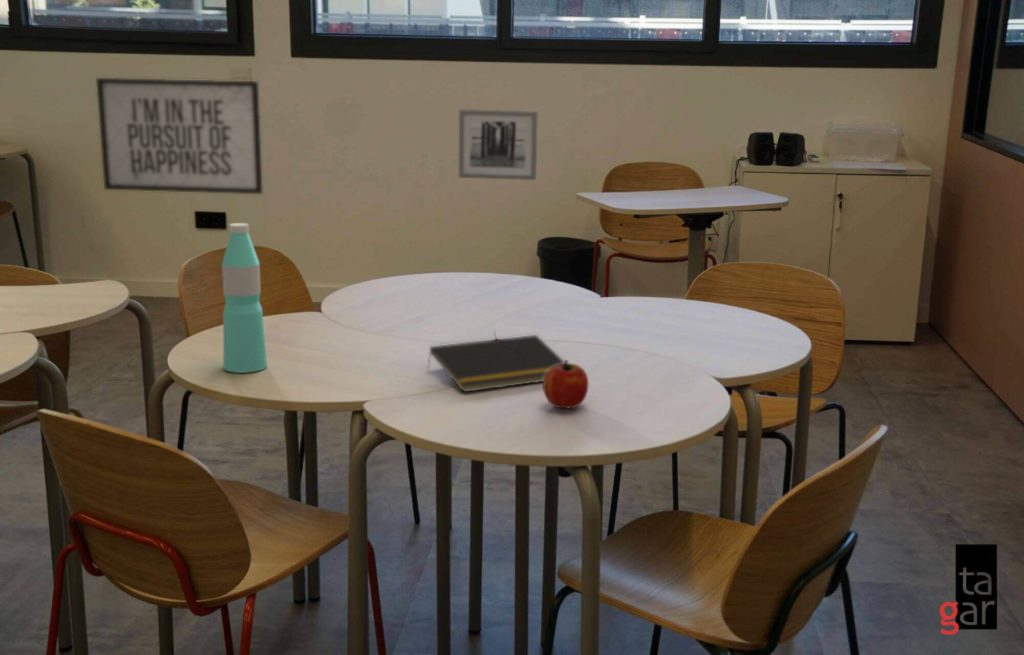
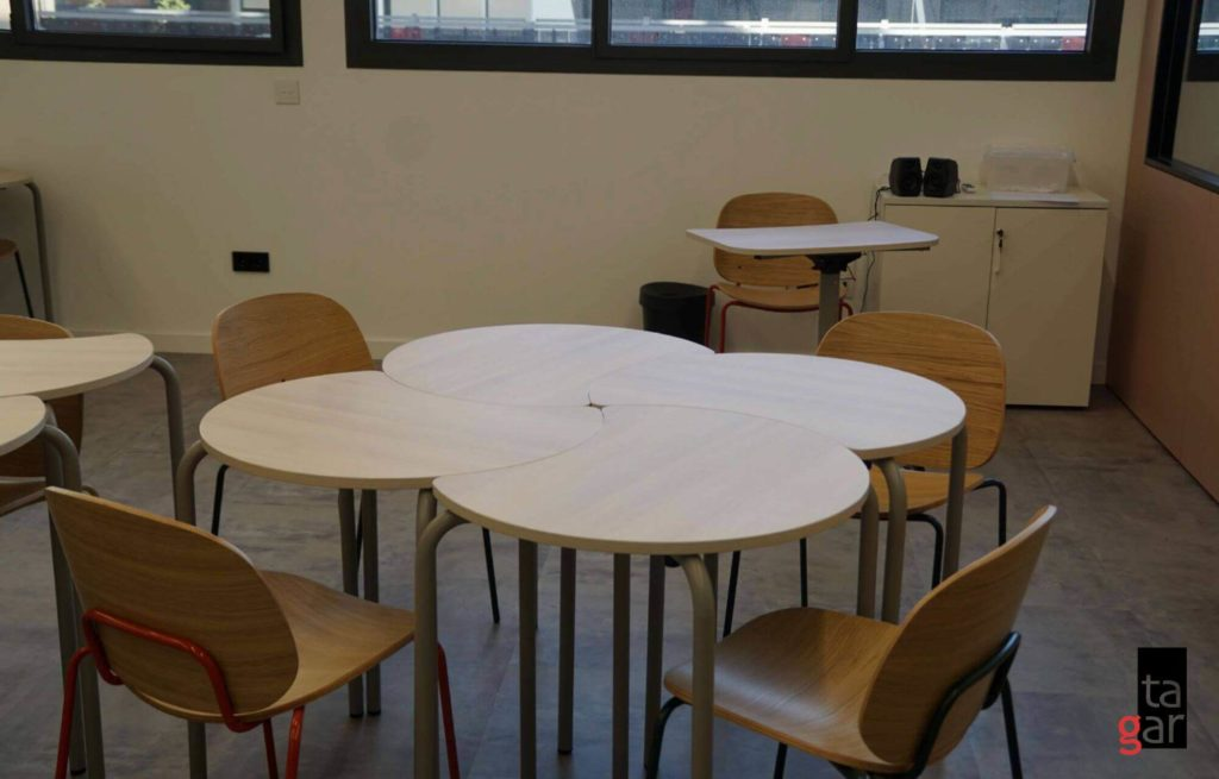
- wall art (497, 144)
- notepad (501, 361)
- water bottle (242, 296)
- mirror (179, 136)
- fruit (566, 383)
